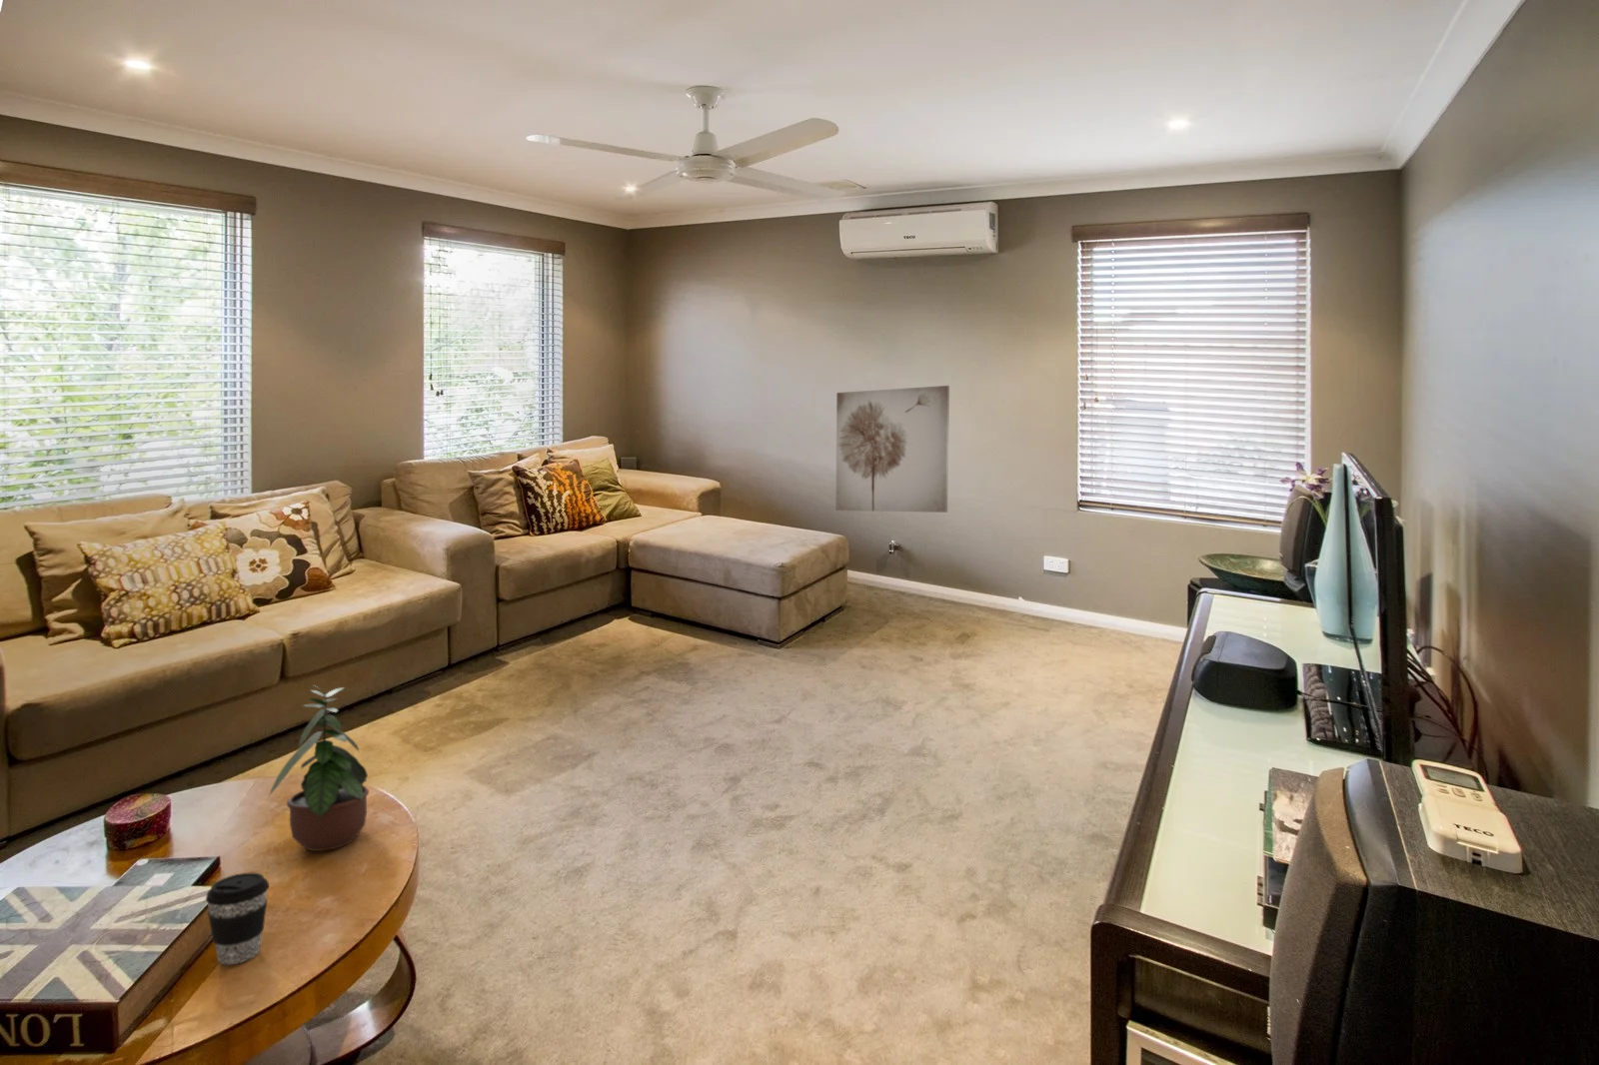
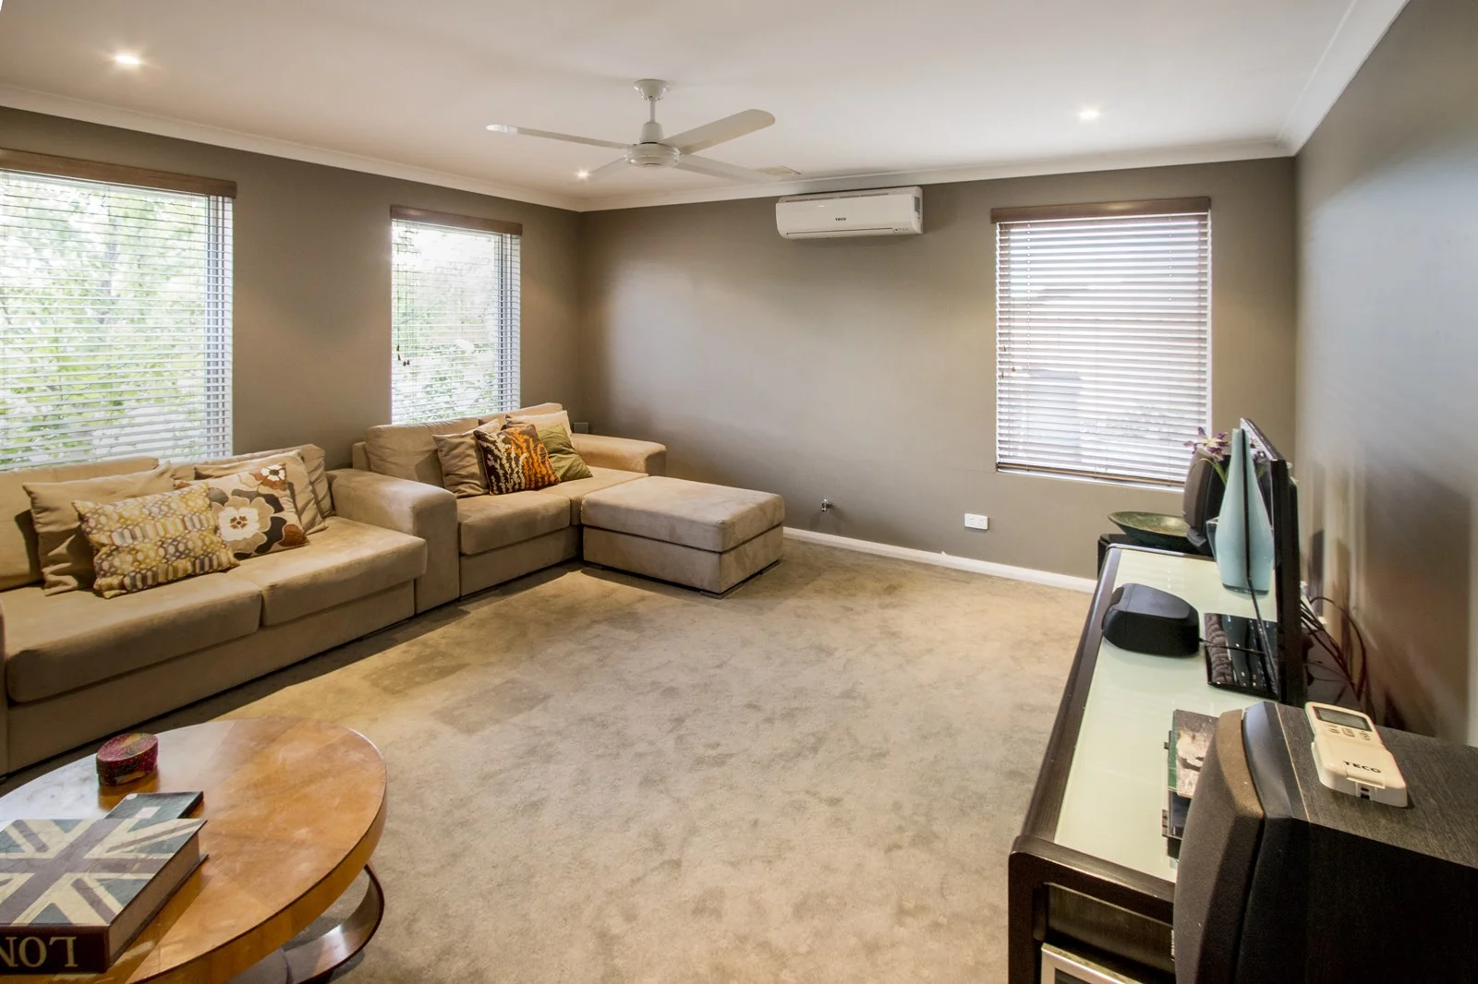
- potted plant (322, 762)
- wall art (889, 449)
- coffee cup (238, 918)
